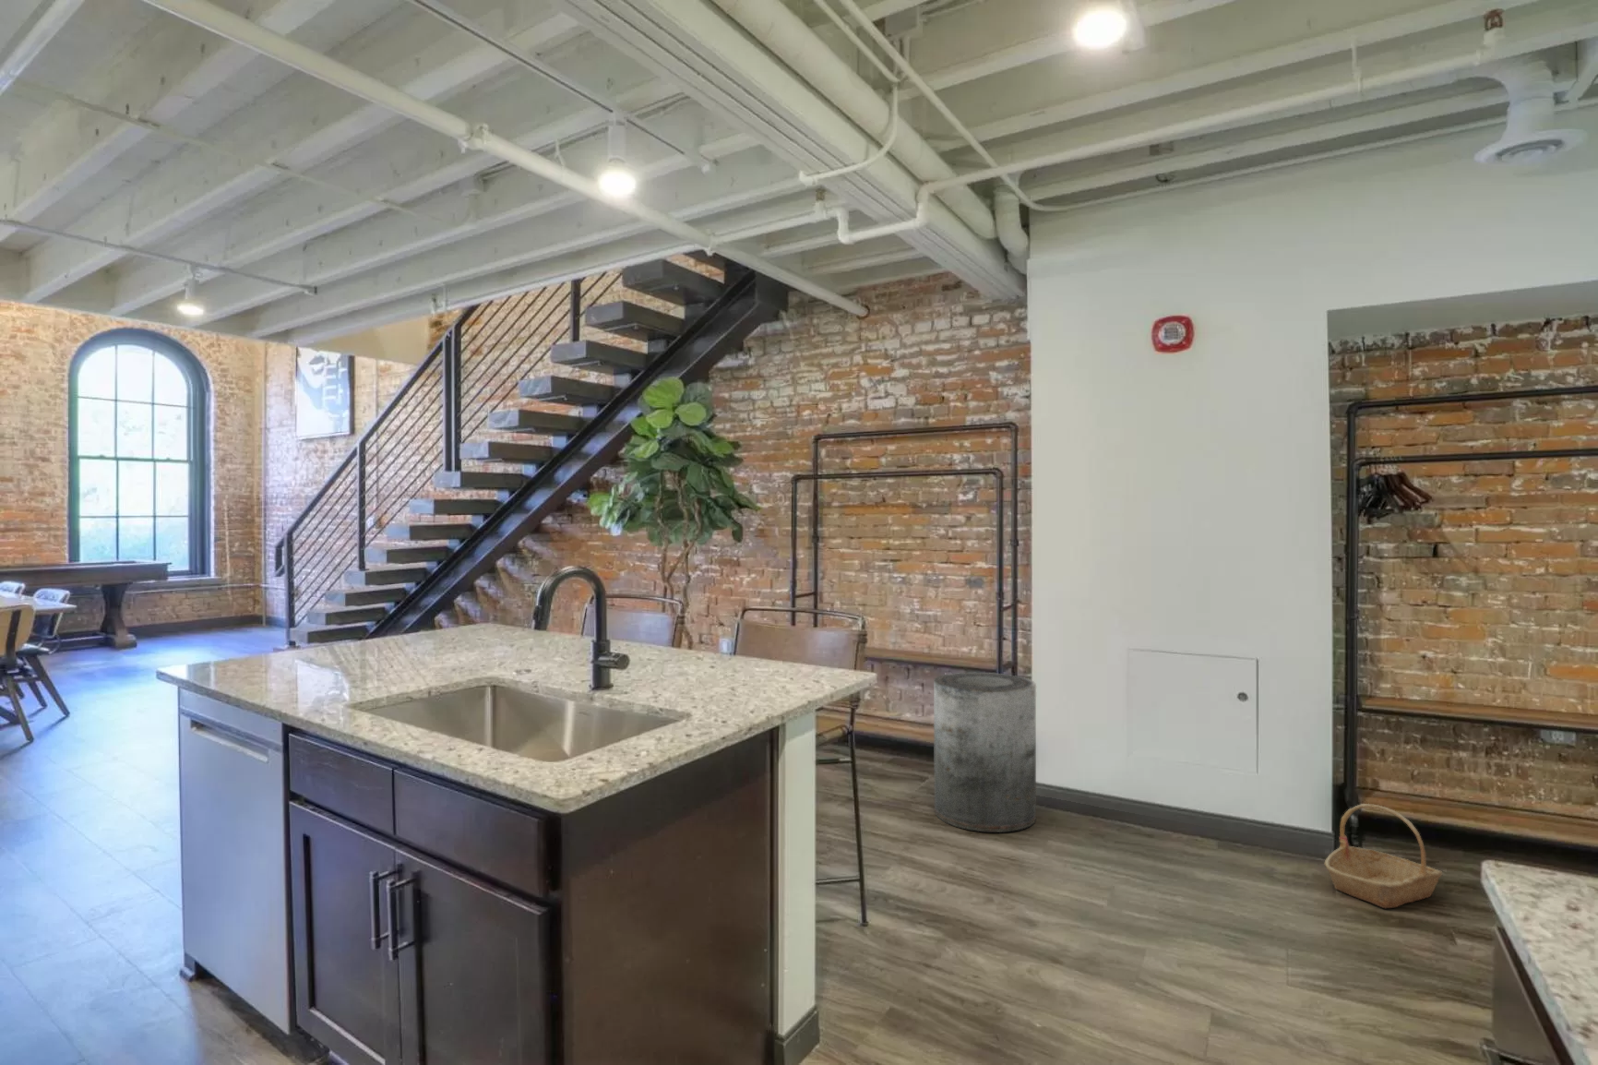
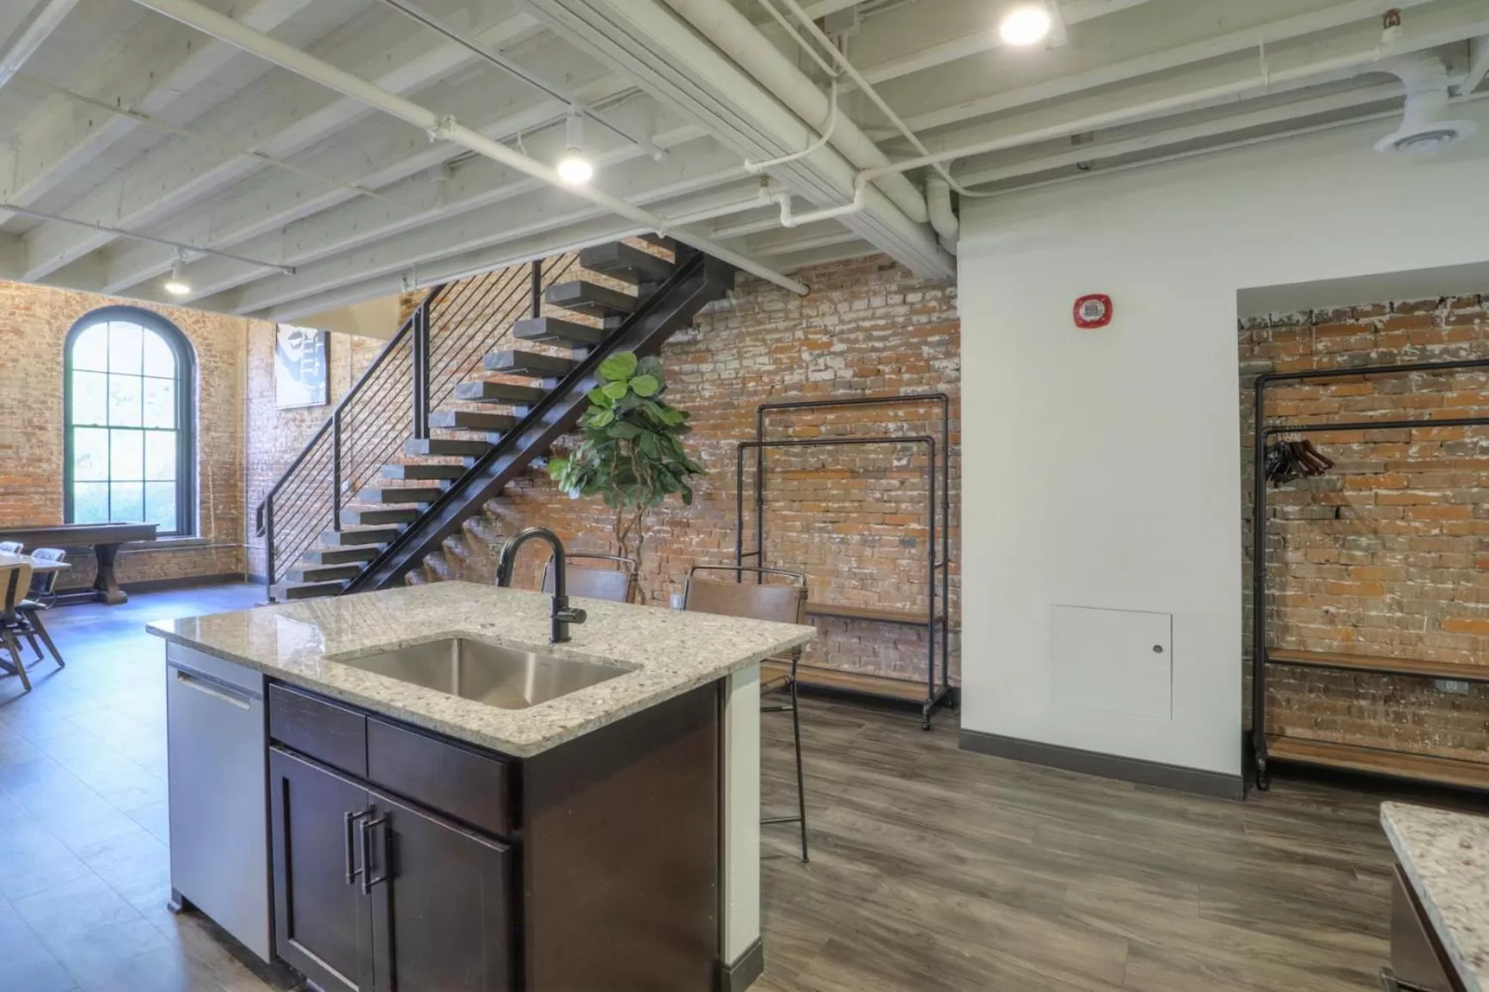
- basket (1381, 852)
- trash can (984, 746)
